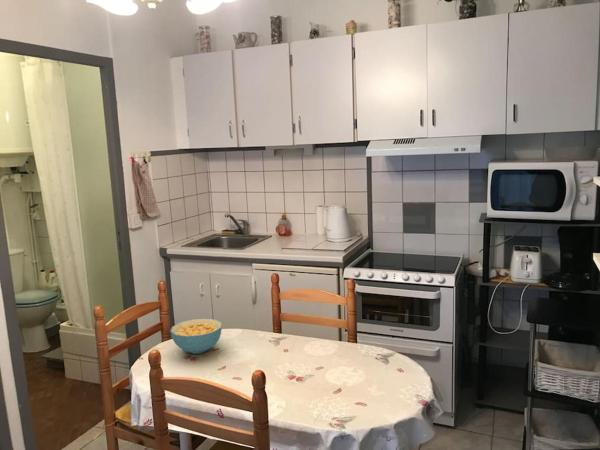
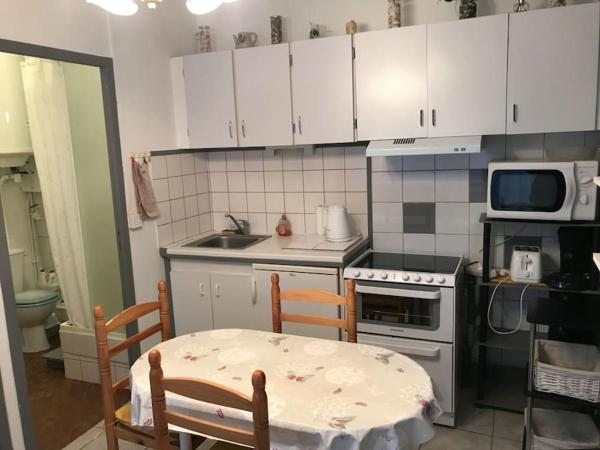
- cereal bowl (197, 338)
